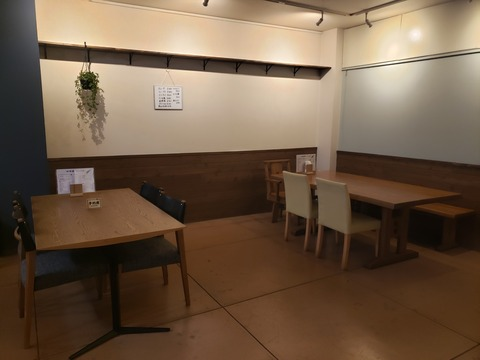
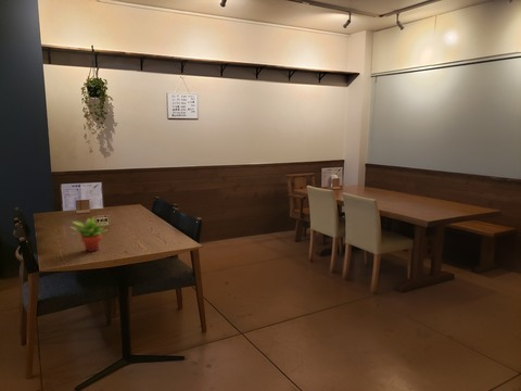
+ succulent plant (89, 234)
